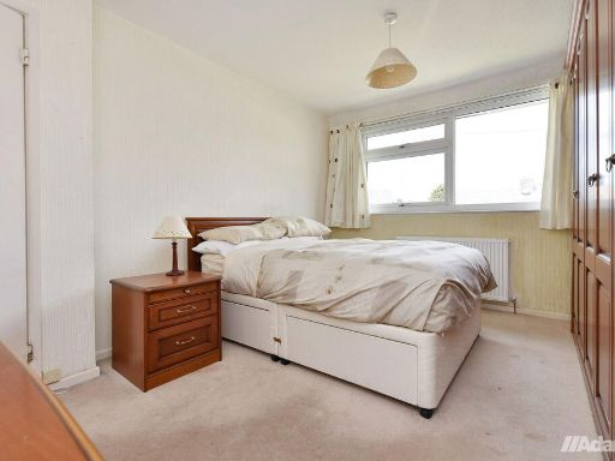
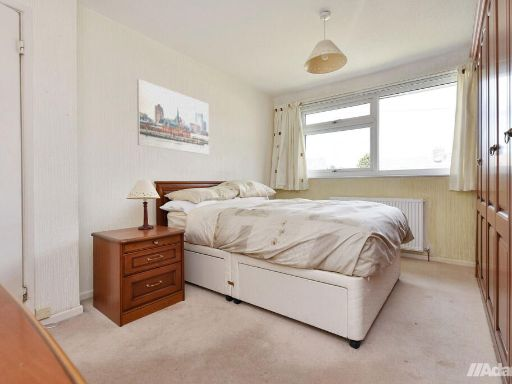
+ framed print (177, 121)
